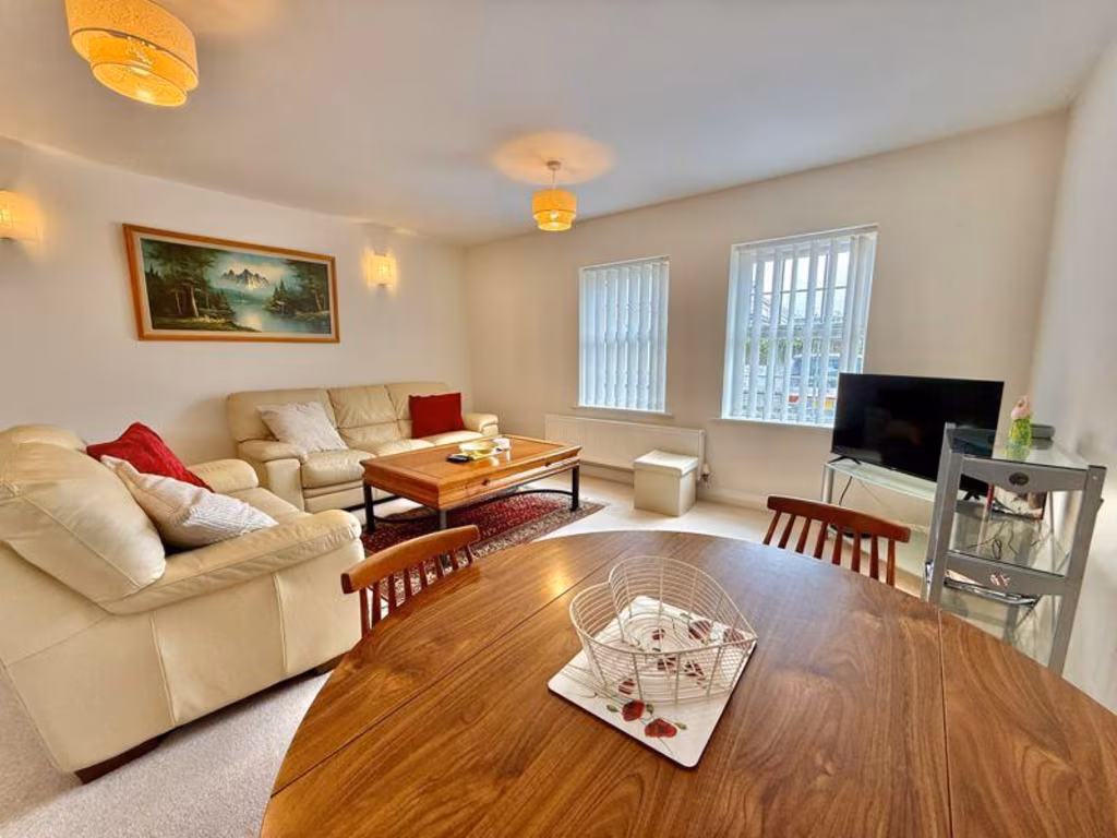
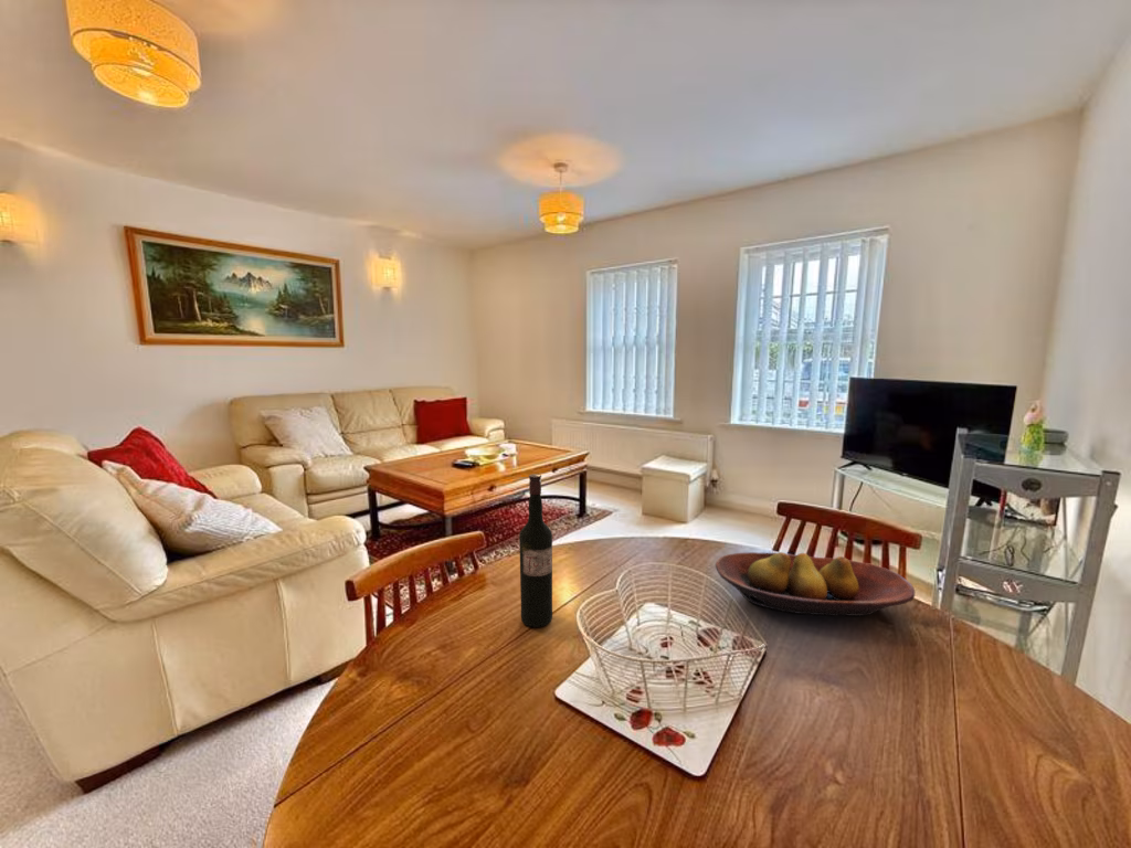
+ wine bottle (536, 549)
+ fruit bowl (810, 576)
